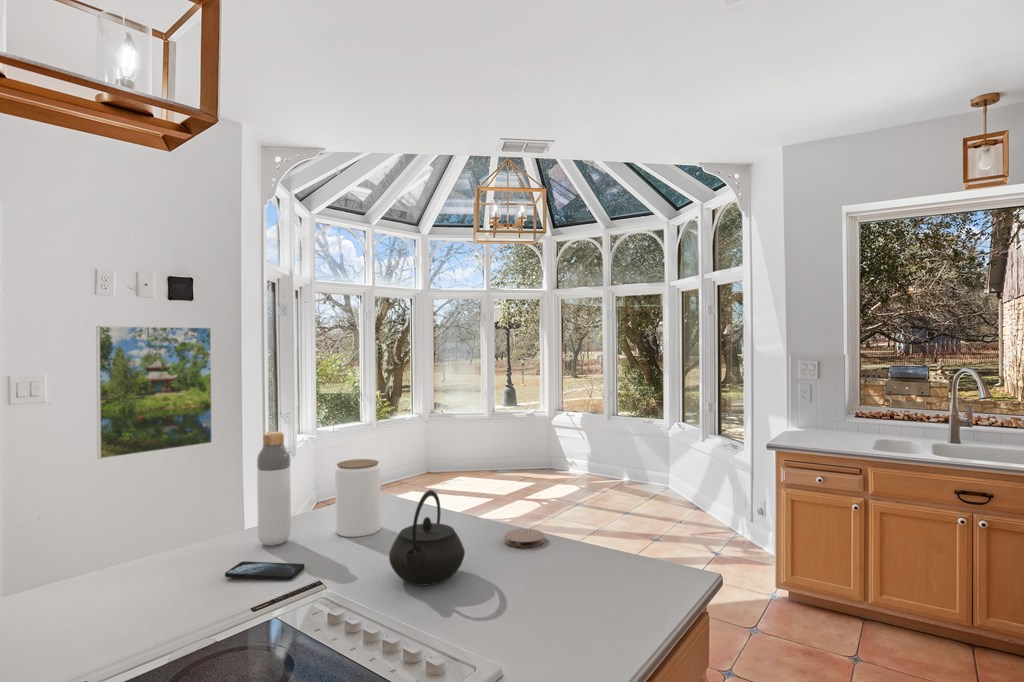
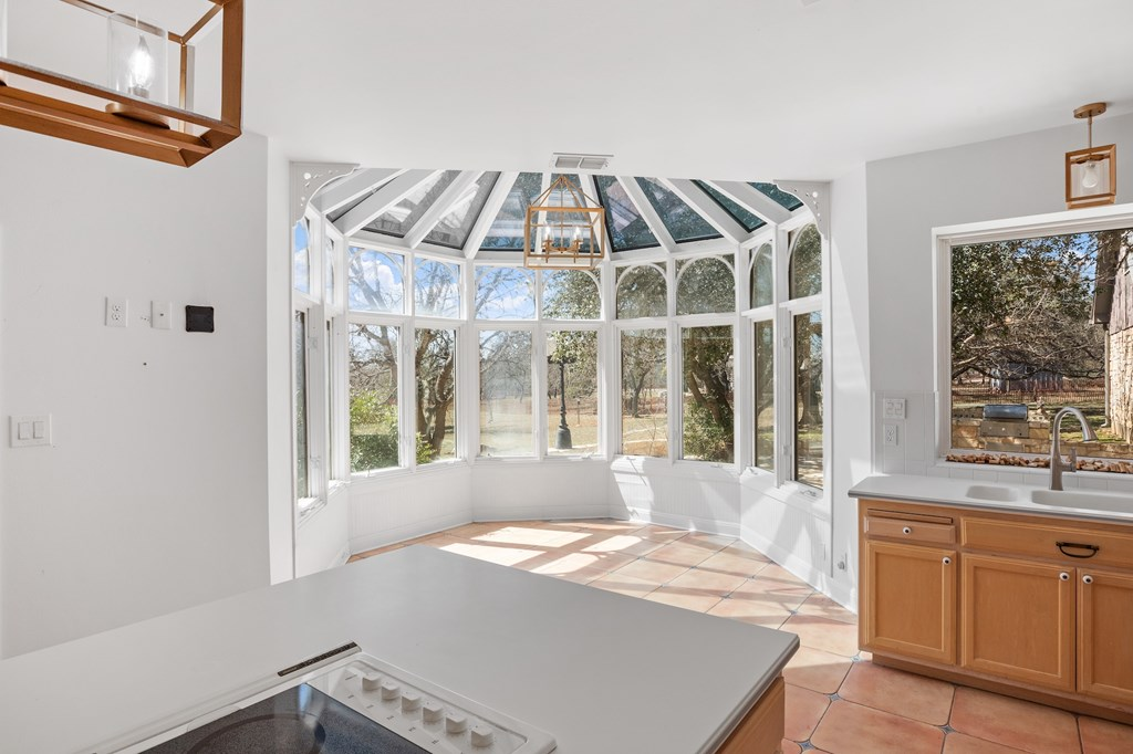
- smartphone (265, 570)
- coaster (524, 537)
- bottle (274, 487)
- jar (358, 496)
- kettle (425, 536)
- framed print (158, 388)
